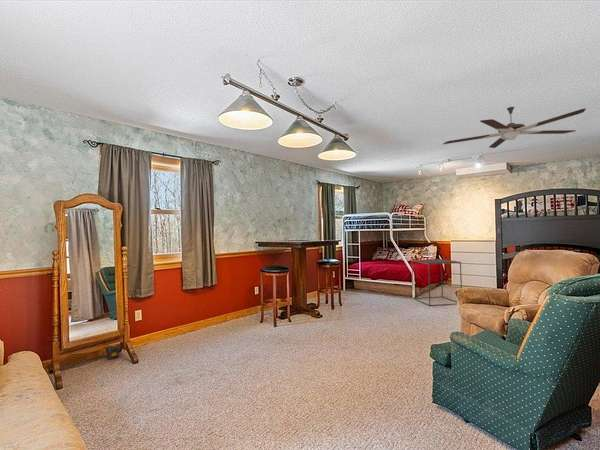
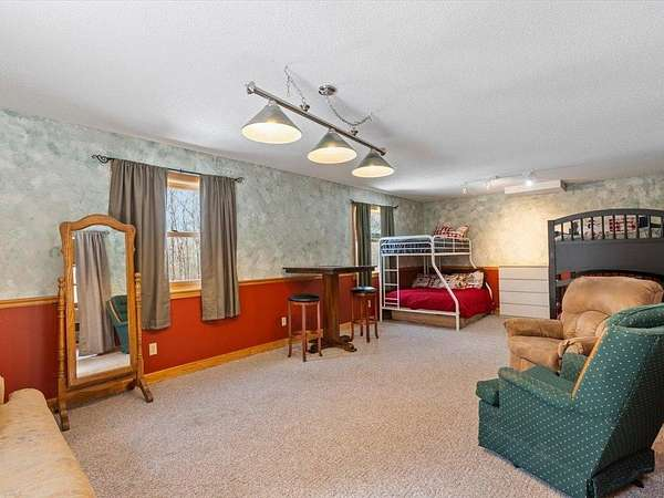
- side table (441, 281)
- toy house (112, 345)
- ceiling fan (504, 125)
